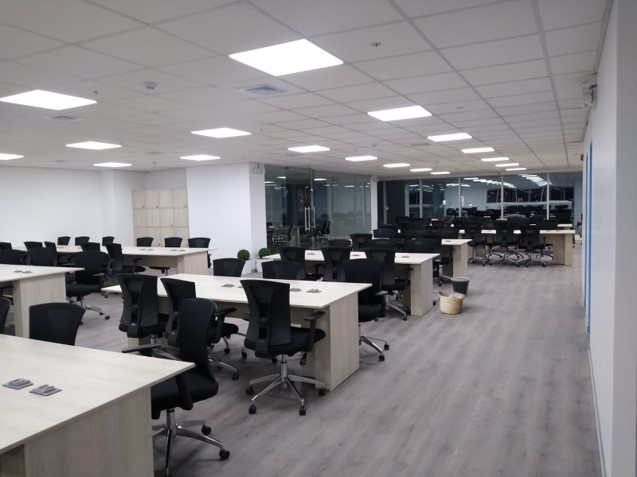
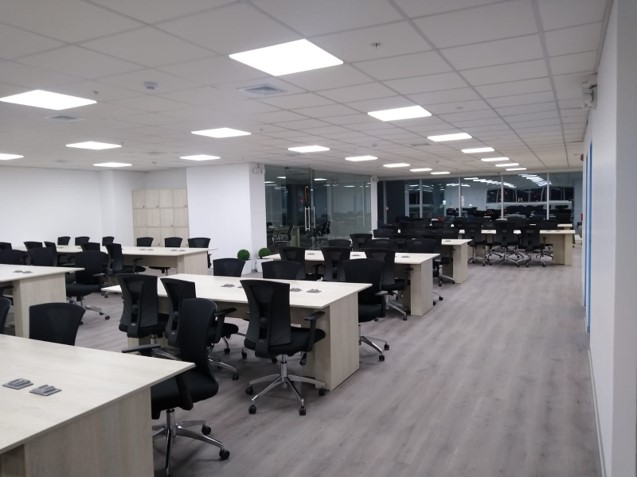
- wastebasket (460, 287)
- basket (451, 302)
